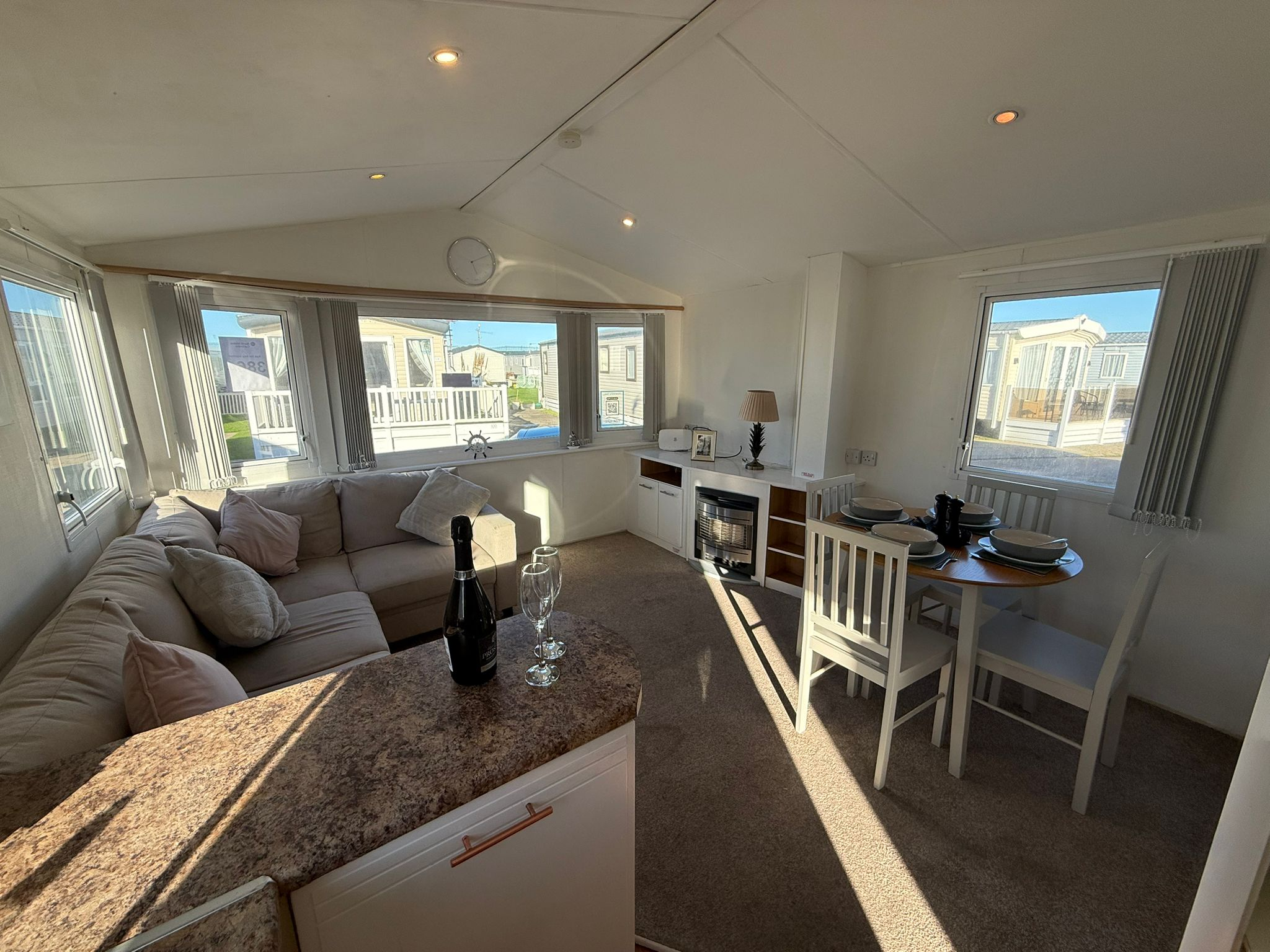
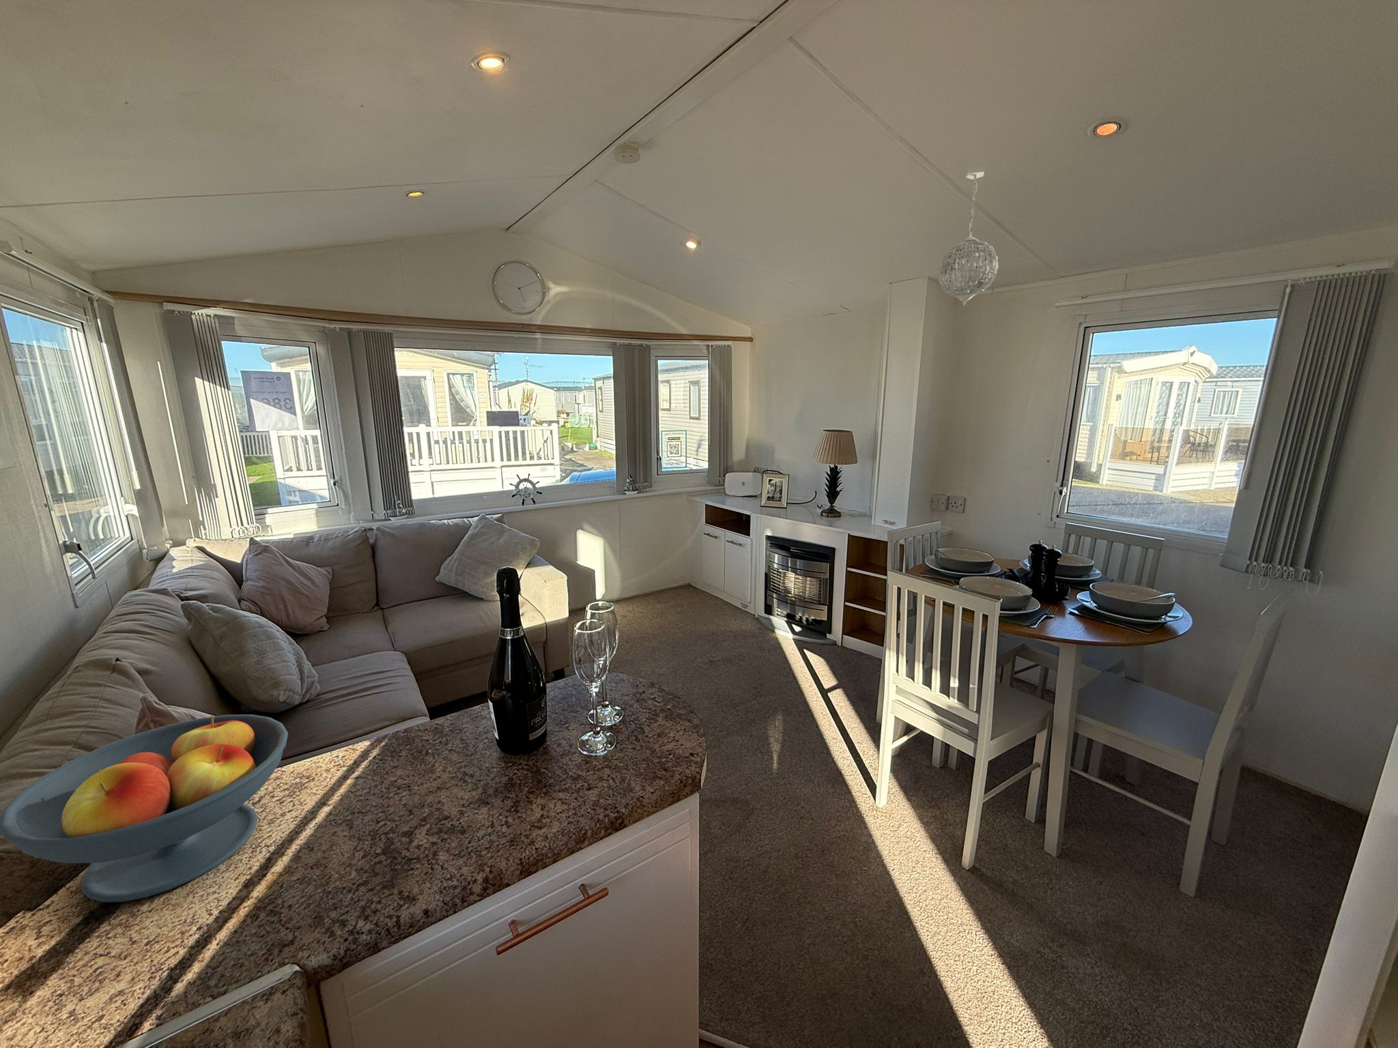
+ fruit bowl (166, 794)
+ pendant light (970, 240)
